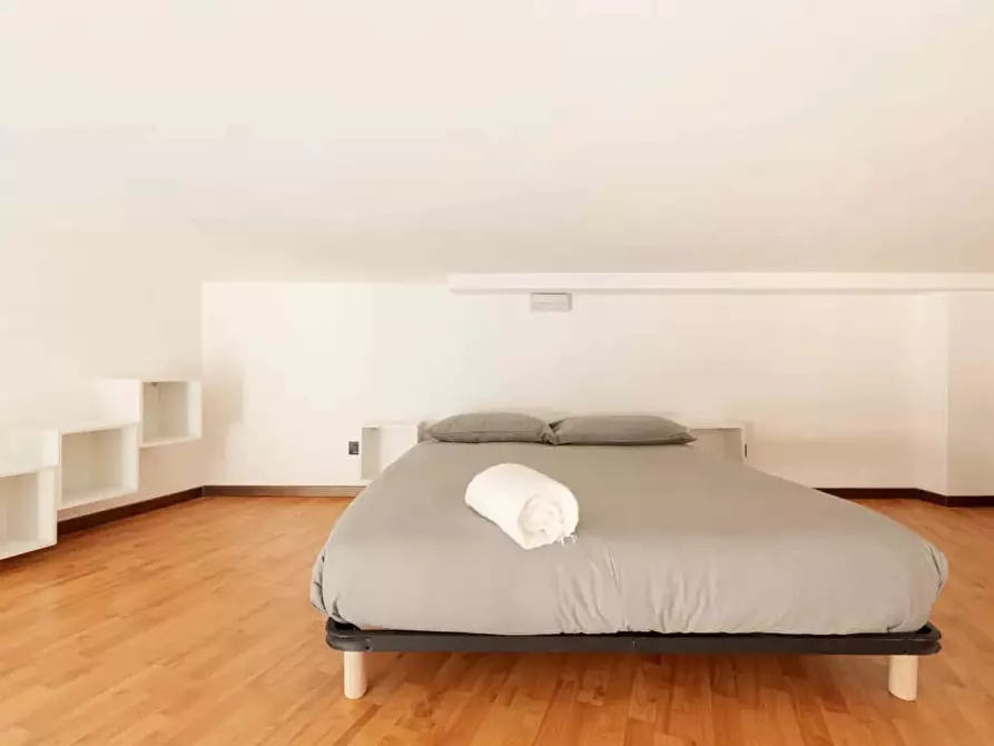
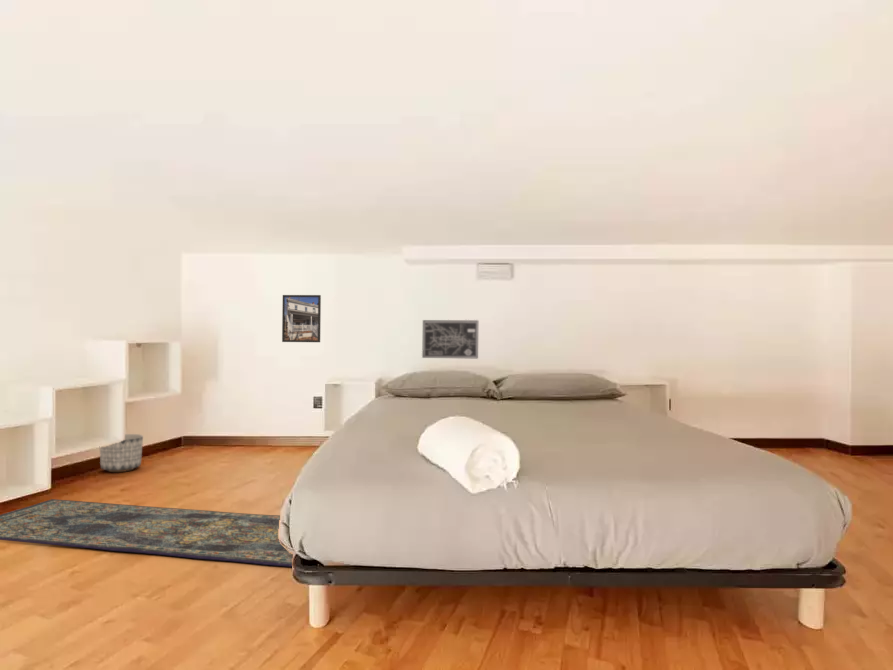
+ wall art (450, 339)
+ planter (121, 453)
+ rug (208, 531)
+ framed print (301, 318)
